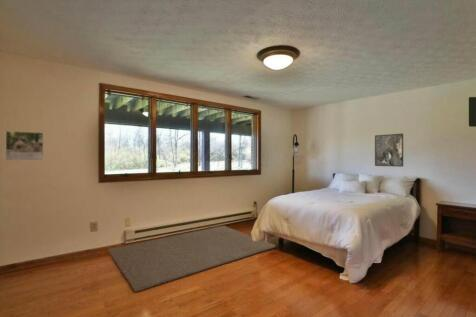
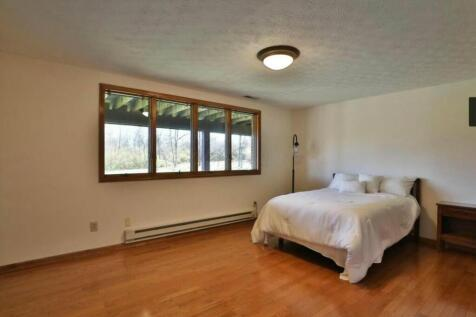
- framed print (25, 146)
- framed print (388, 150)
- rug (193, 248)
